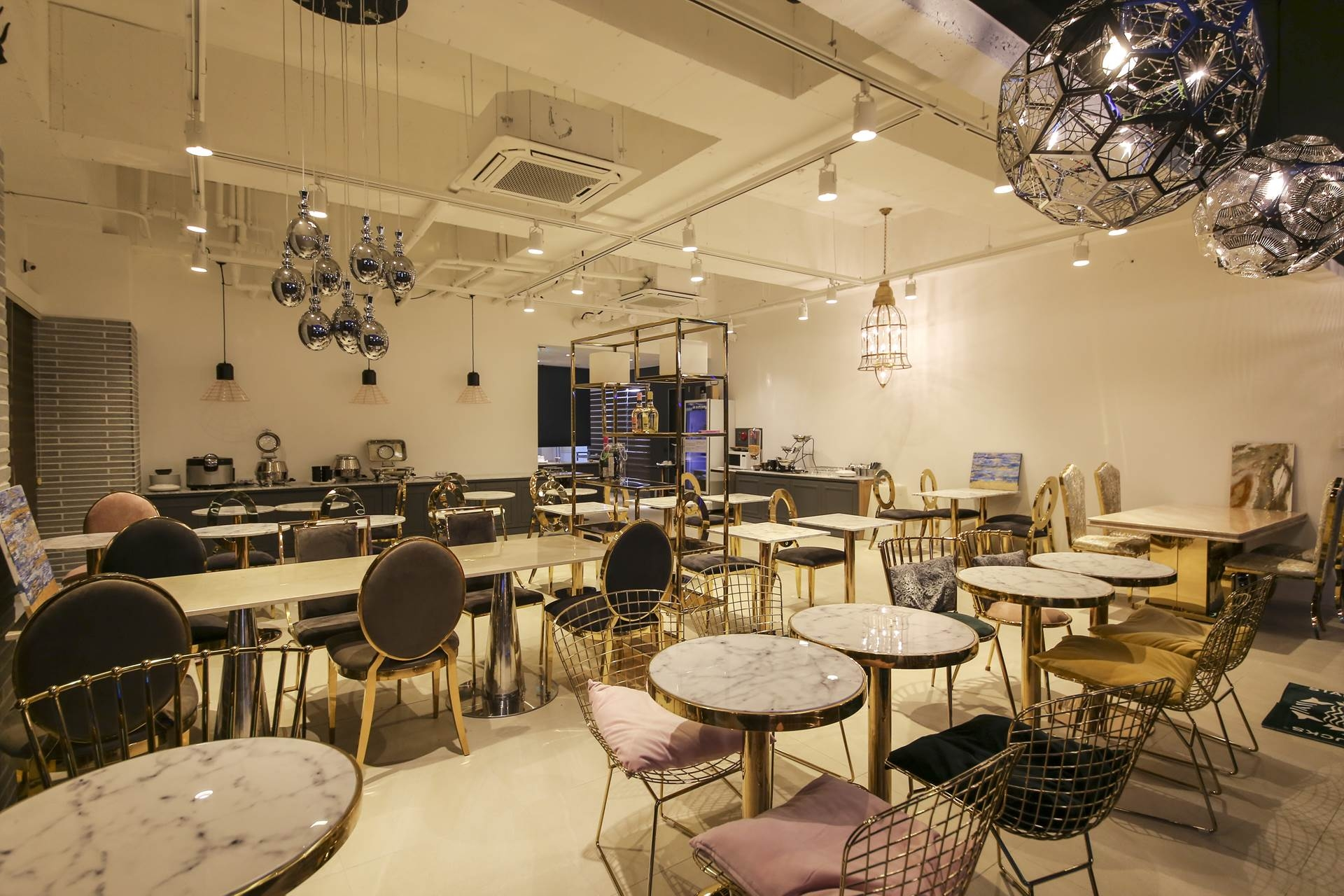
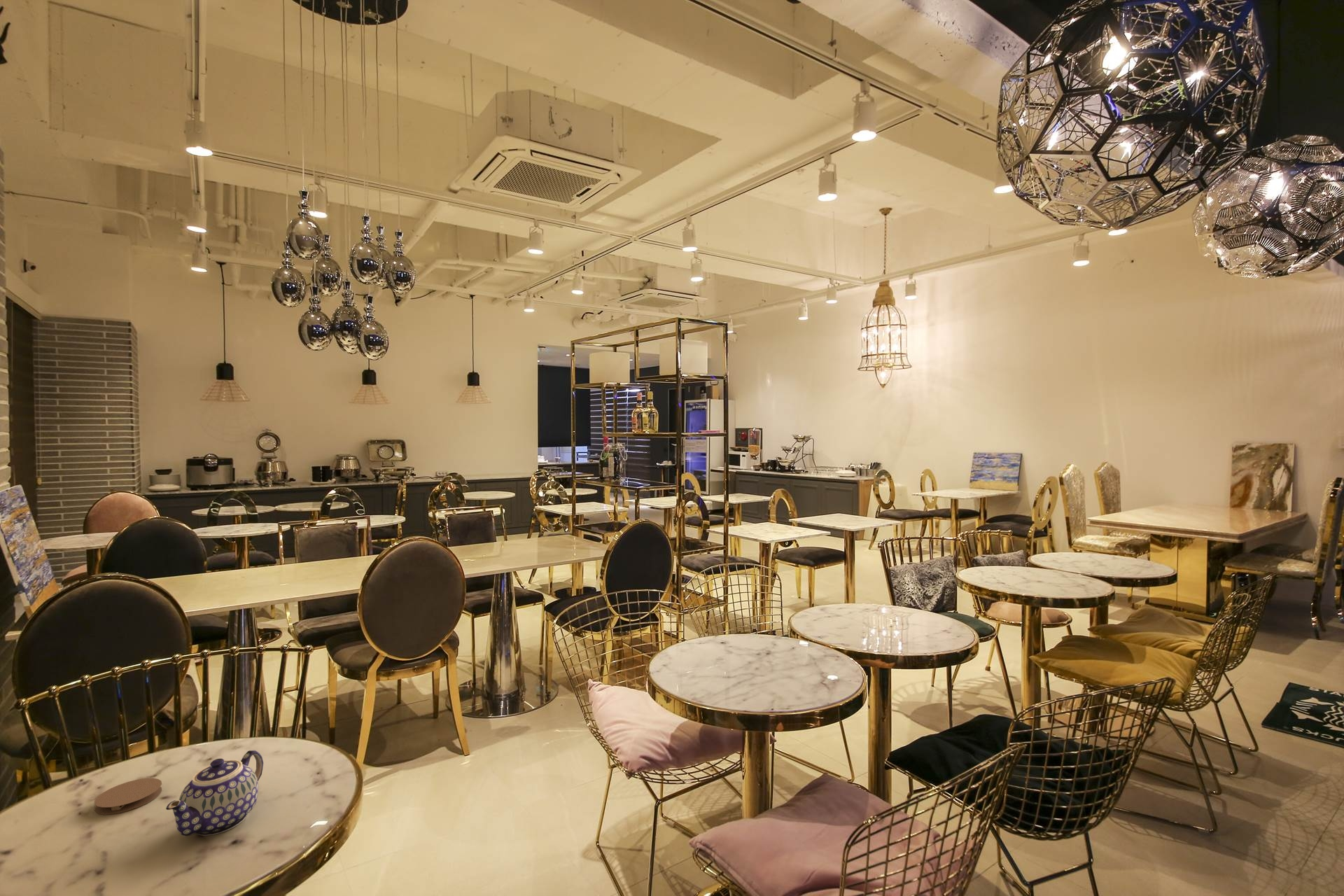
+ coaster (129, 795)
+ teapot (218, 791)
